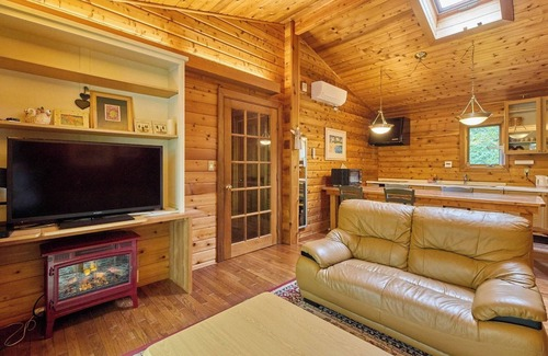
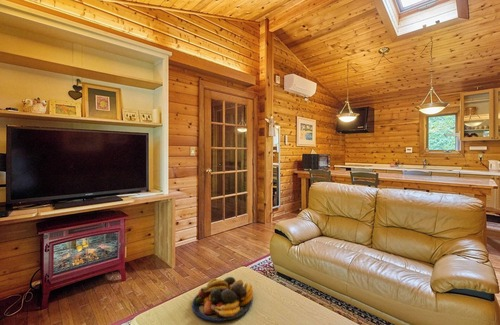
+ fruit bowl (222, 290)
